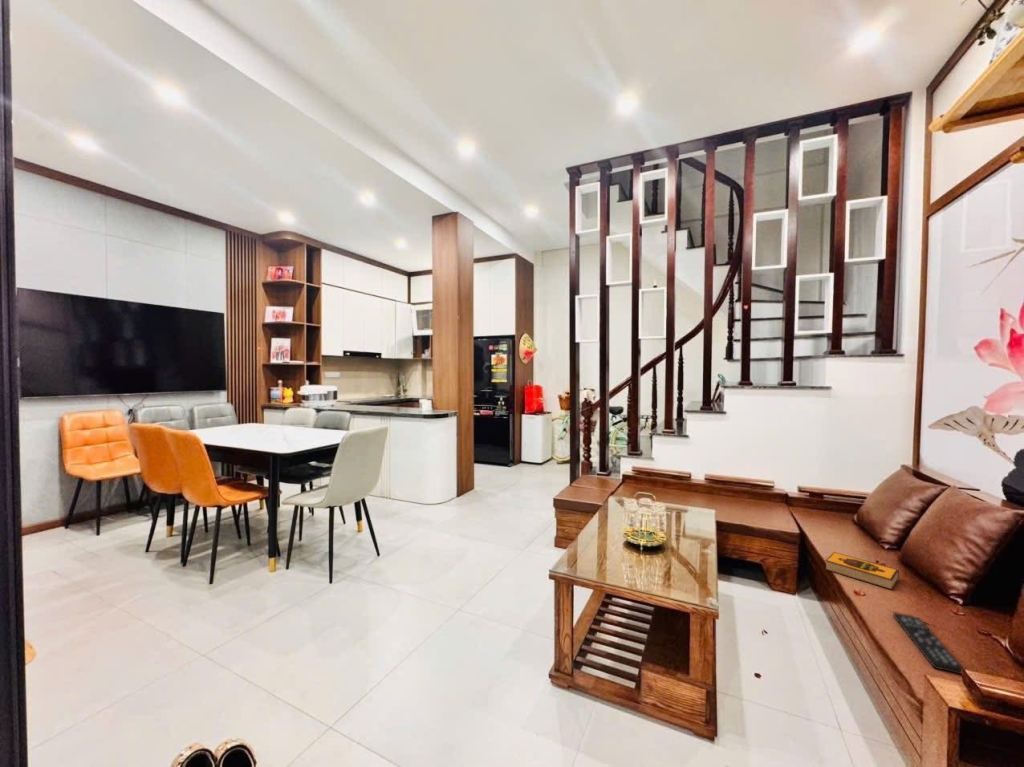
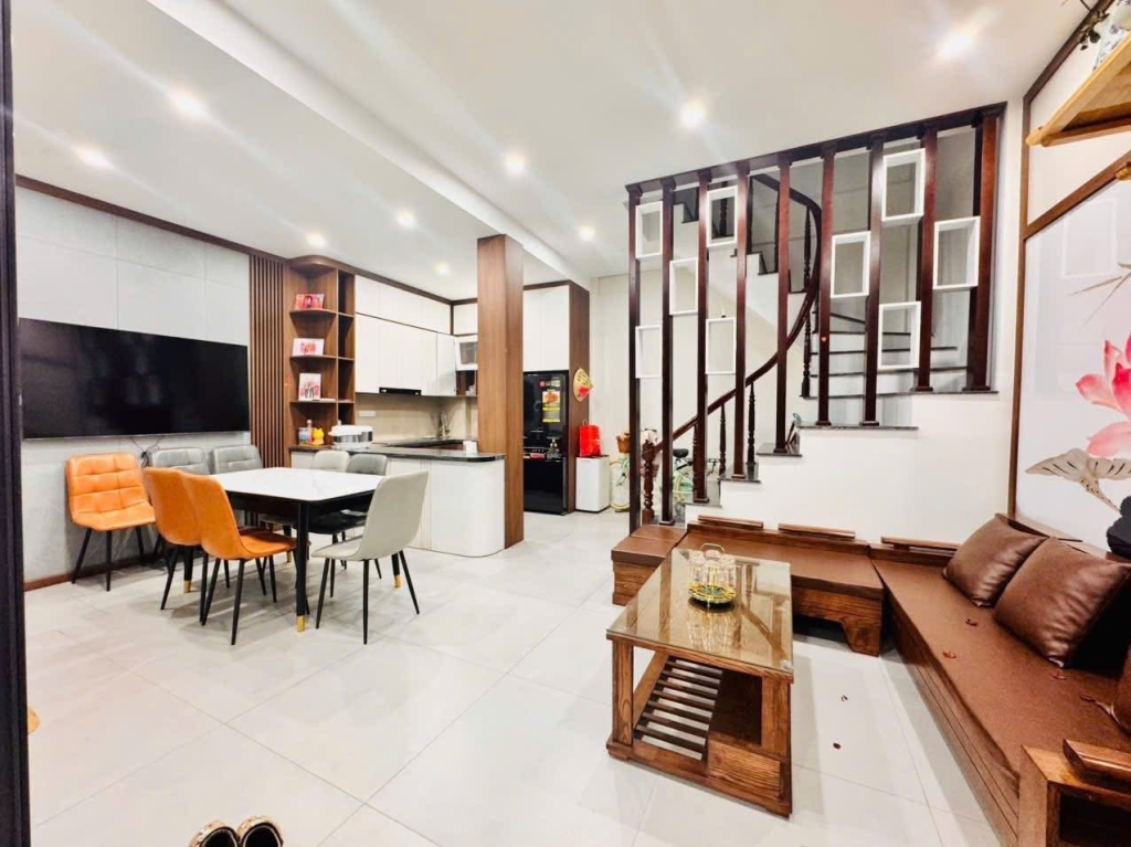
- hardback book (861, 568)
- remote control (925, 639)
